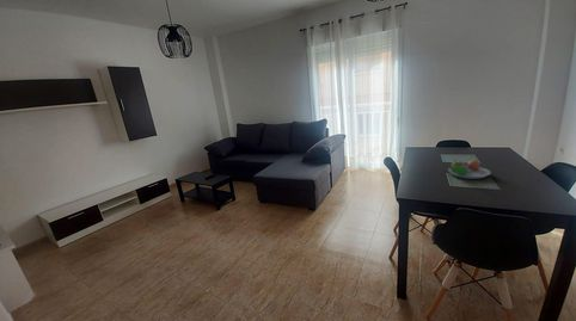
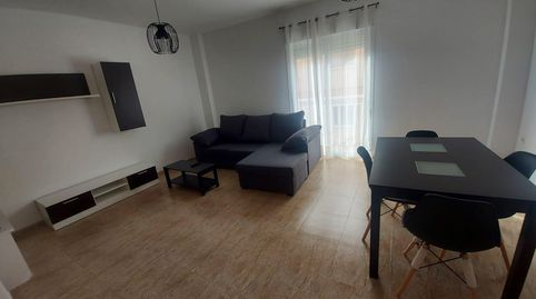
- fruit bowl (466, 167)
